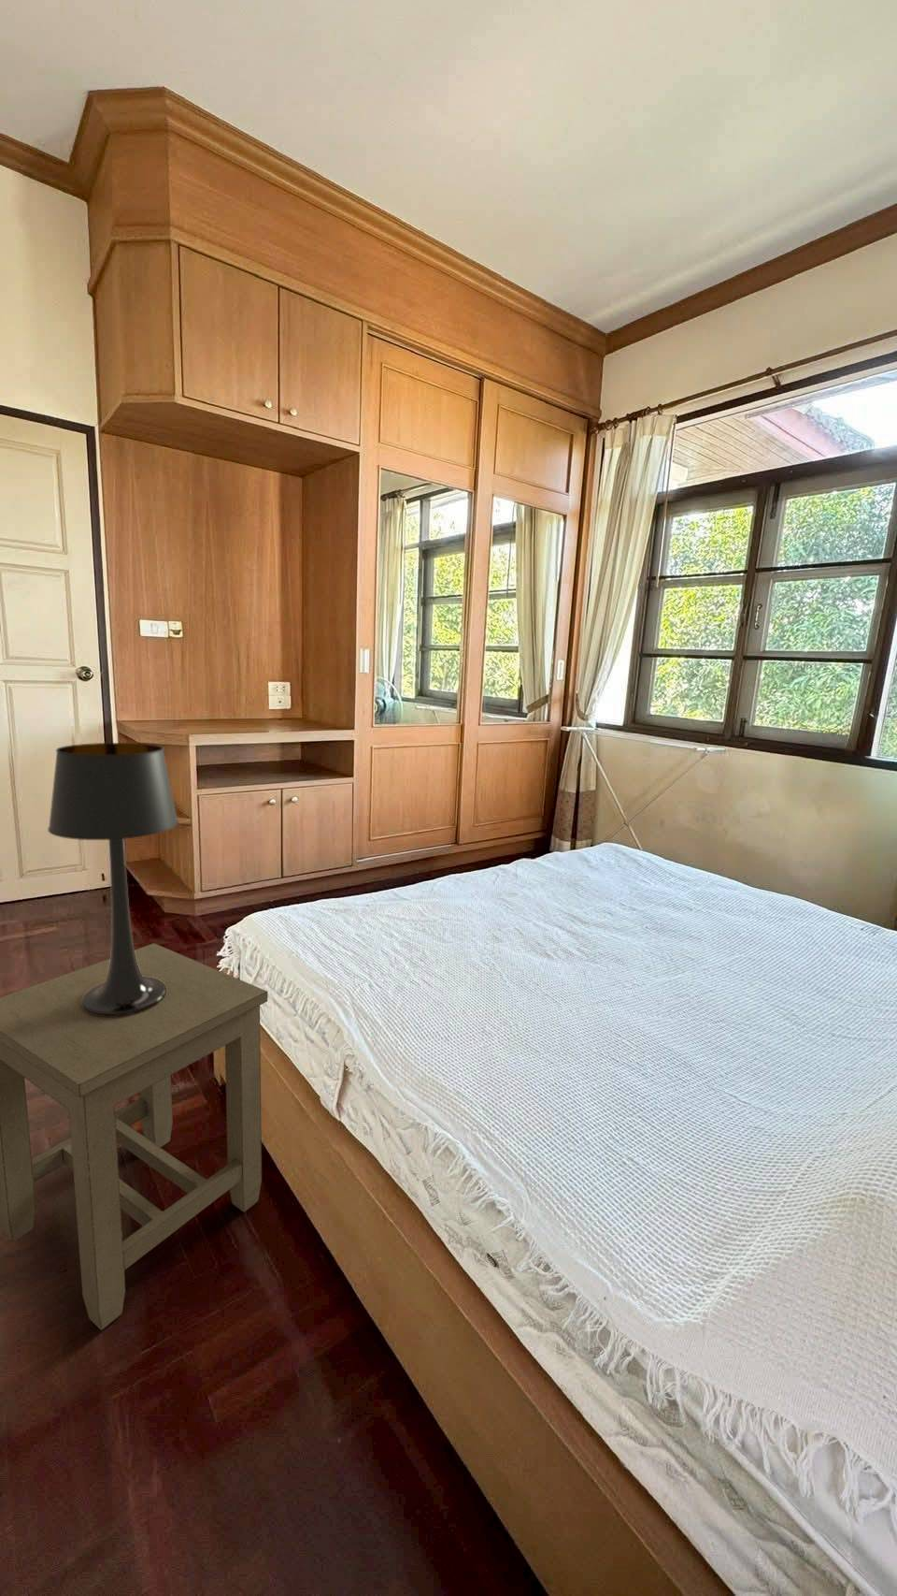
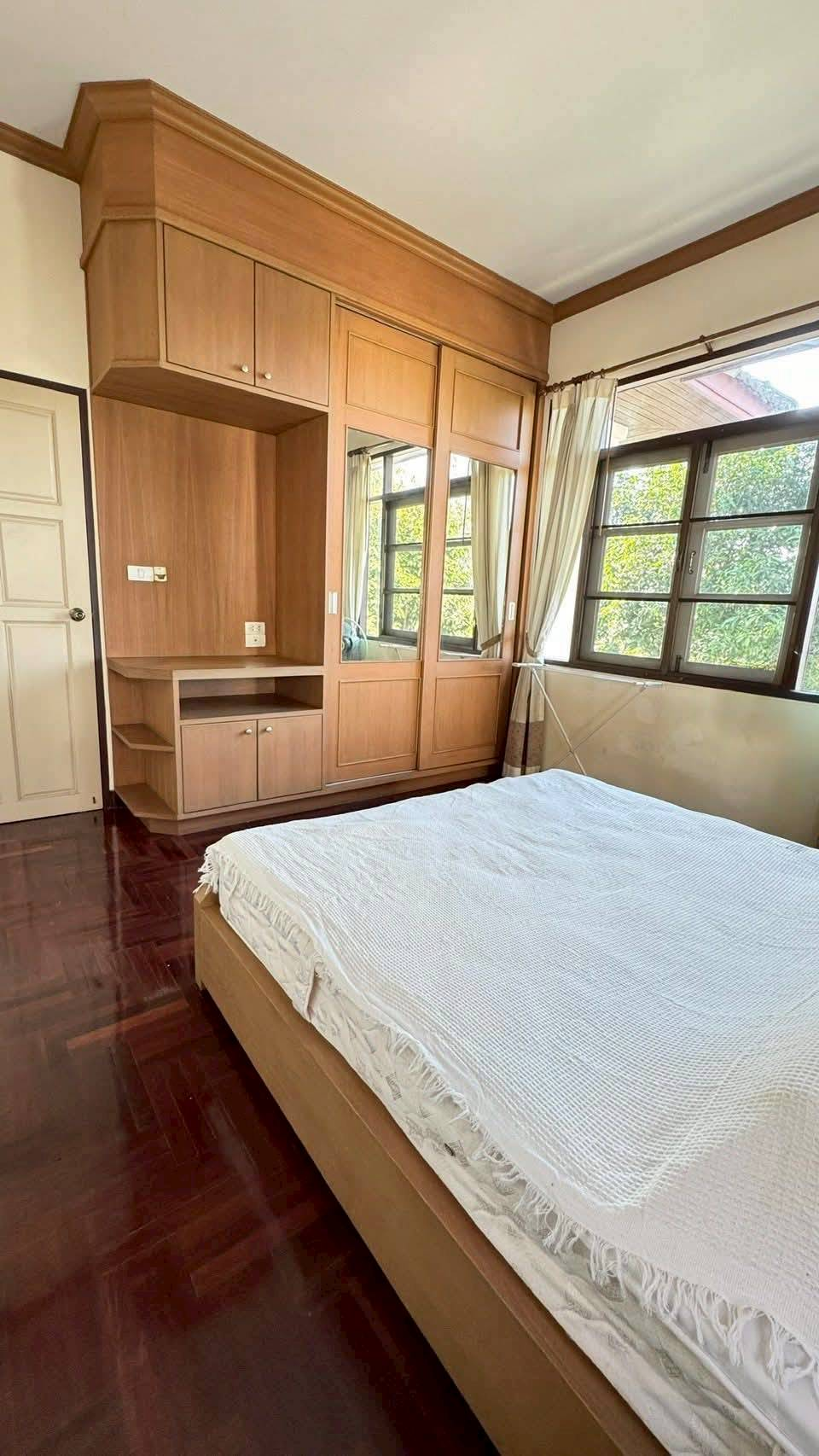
- side table (130, 1112)
- table lamp (117, 877)
